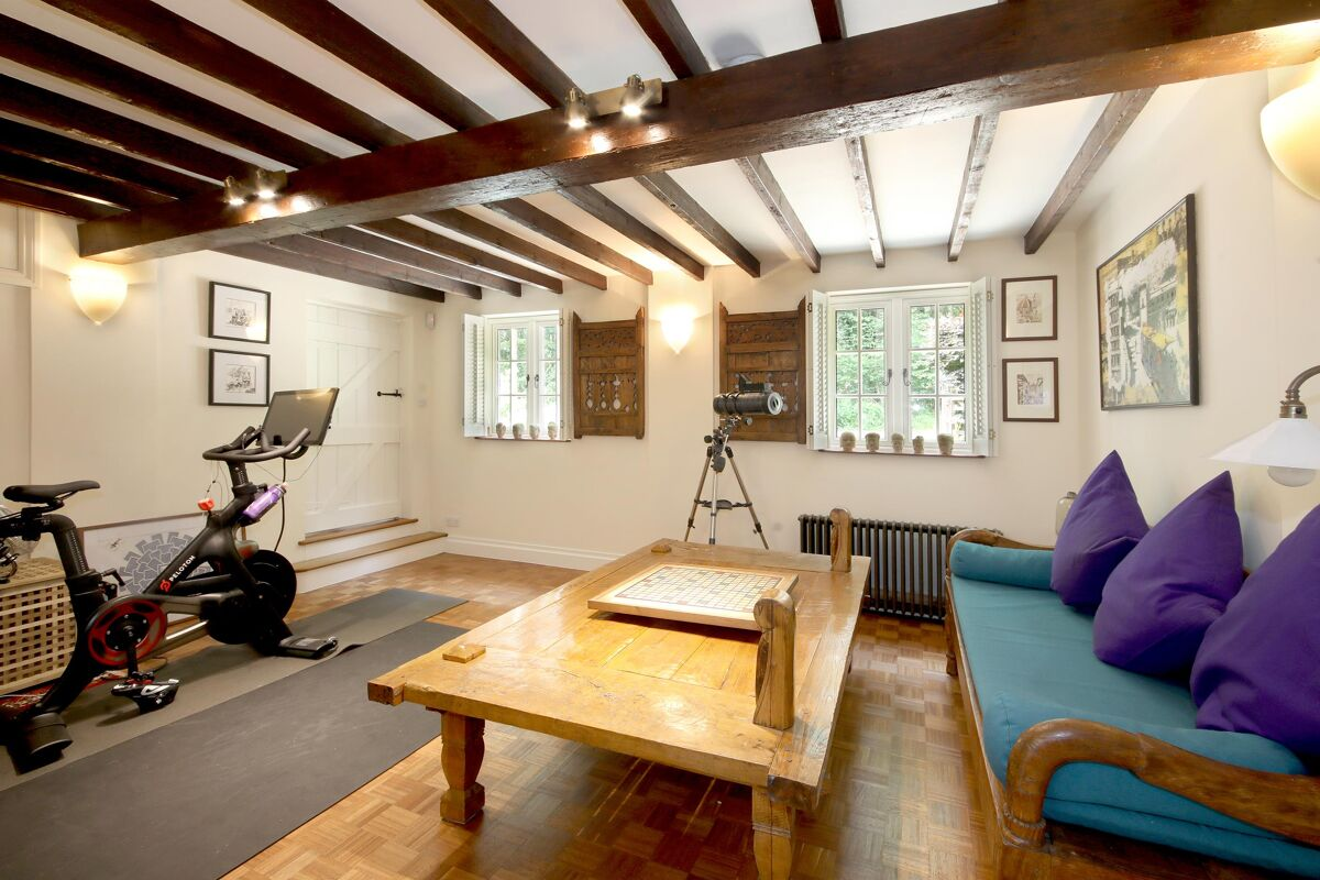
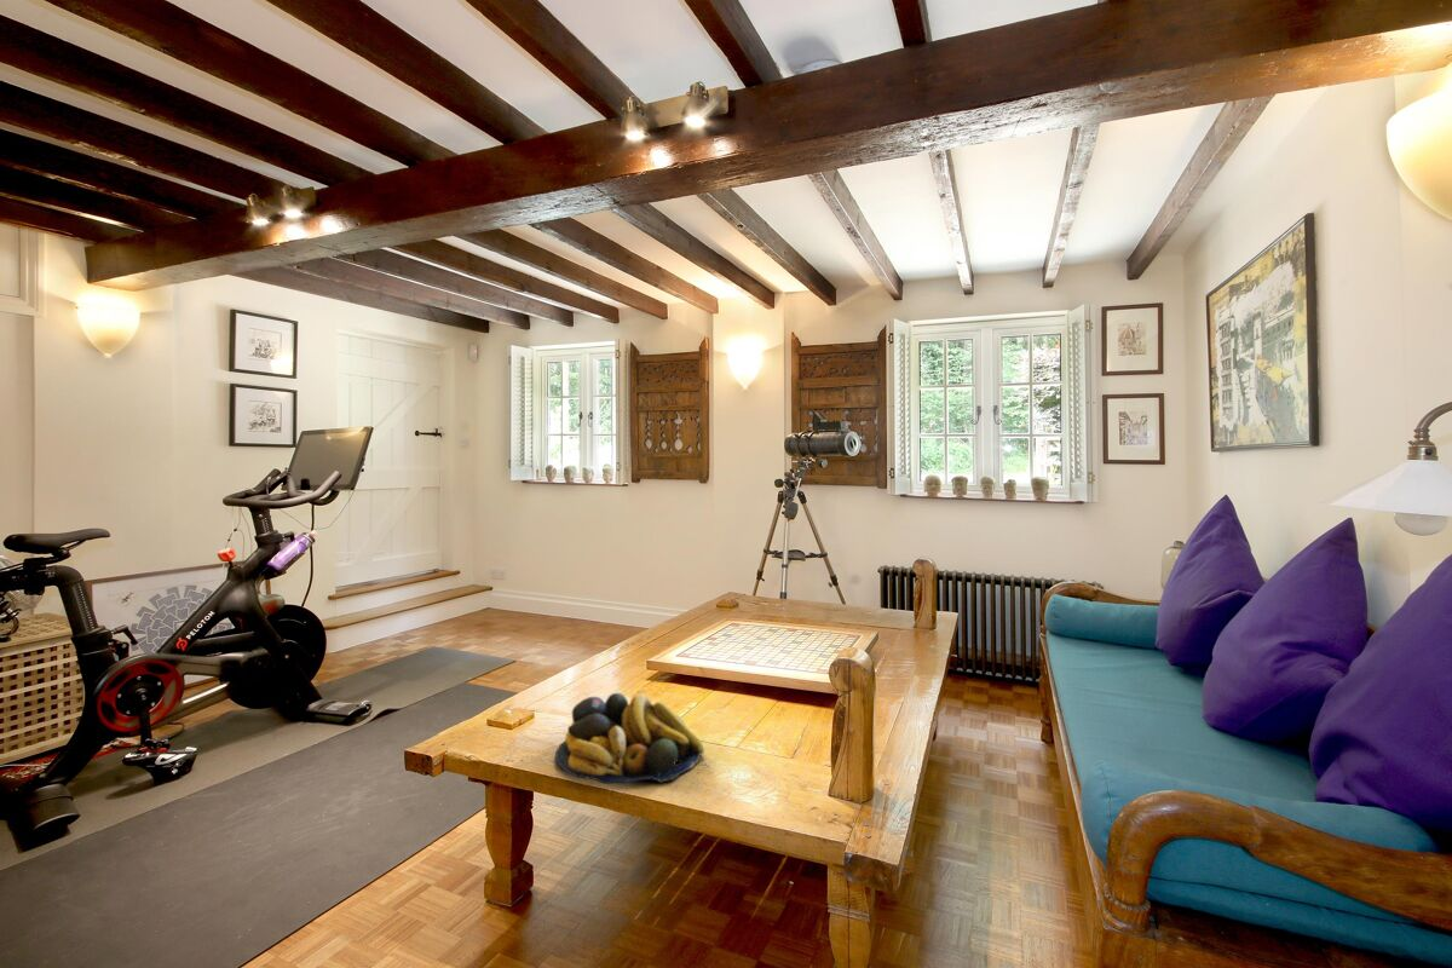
+ fruit bowl (629, 725)
